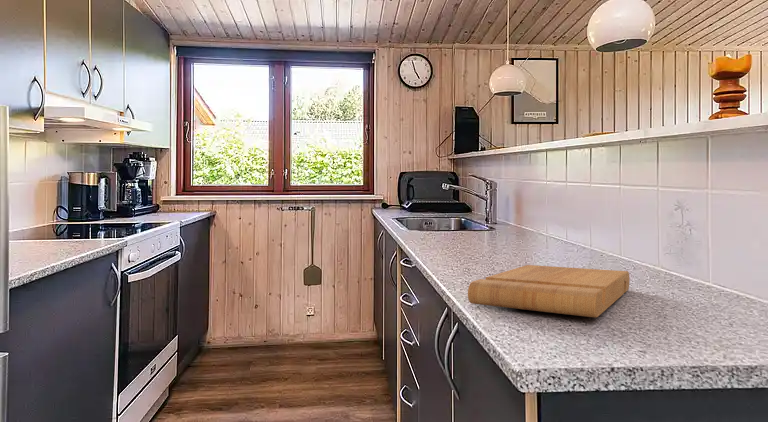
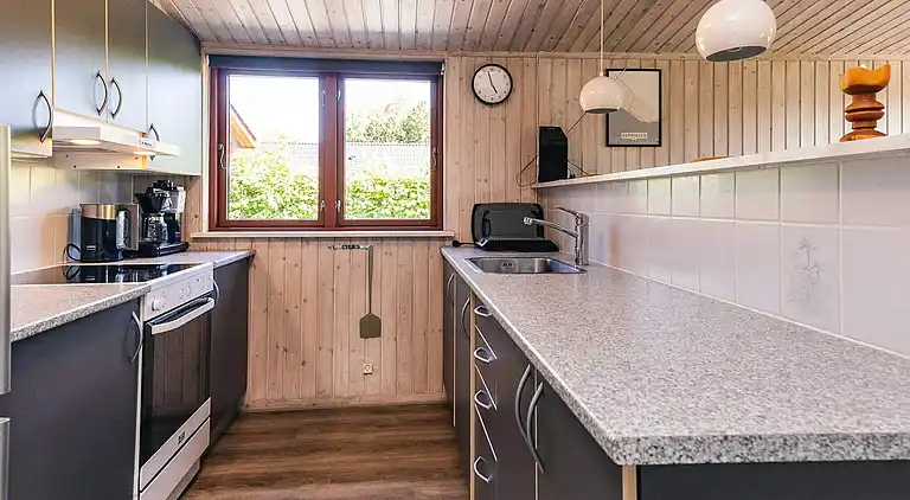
- cutting board (555, 286)
